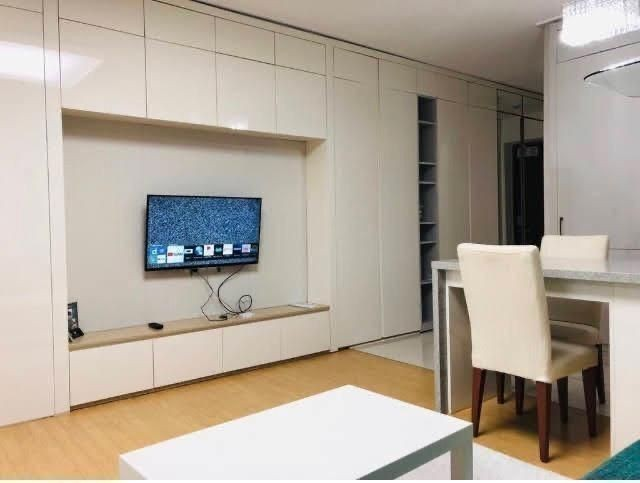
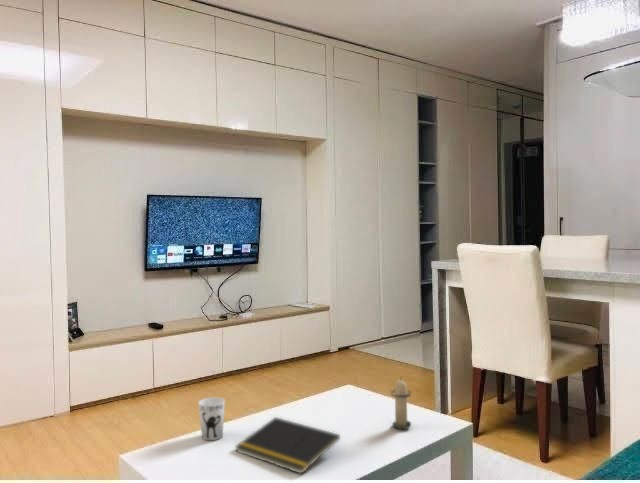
+ notepad (287, 442)
+ candle (401, 401)
+ cup (212, 418)
